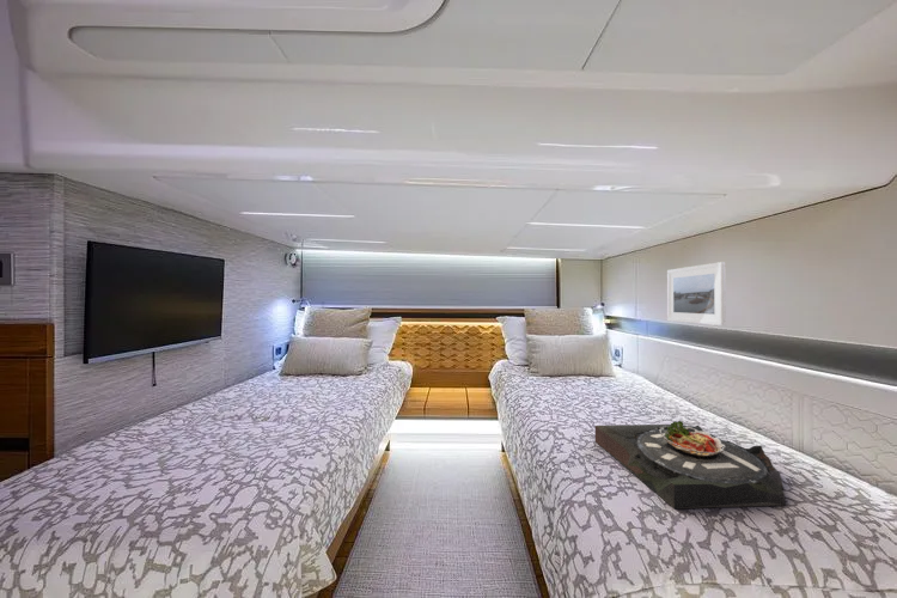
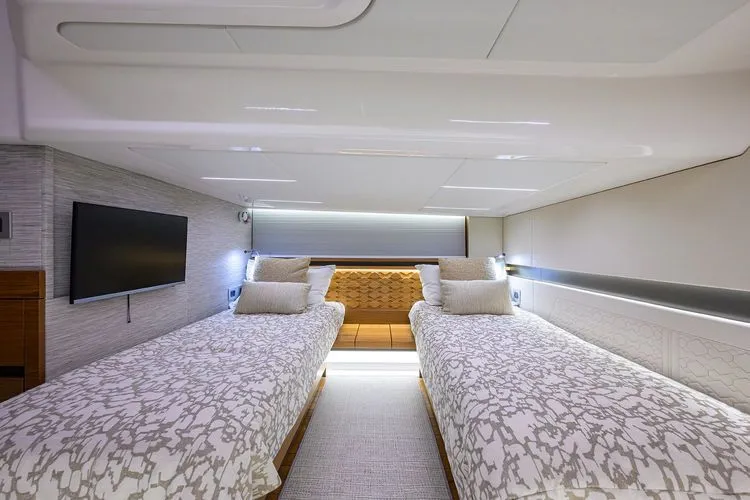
- serving tray (687, 445)
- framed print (692, 294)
